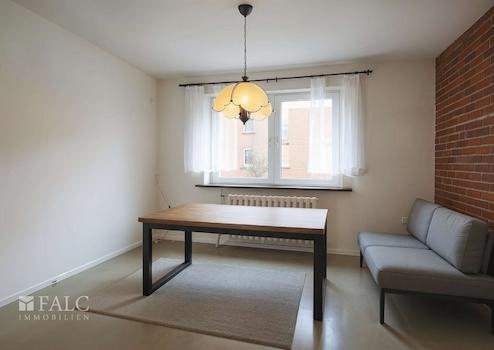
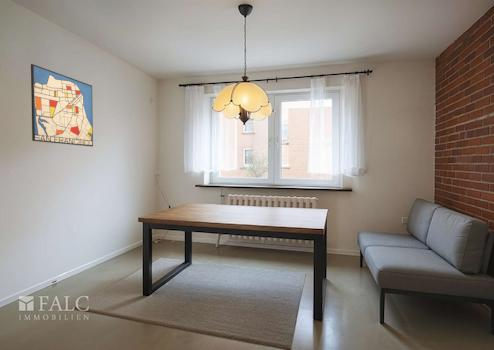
+ wall art (65, 110)
